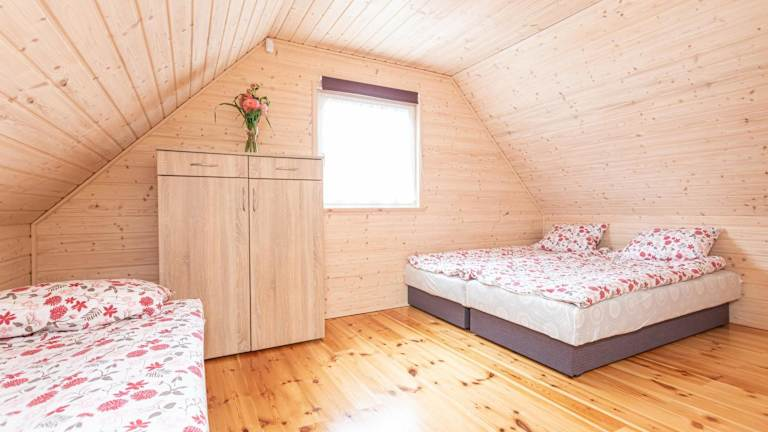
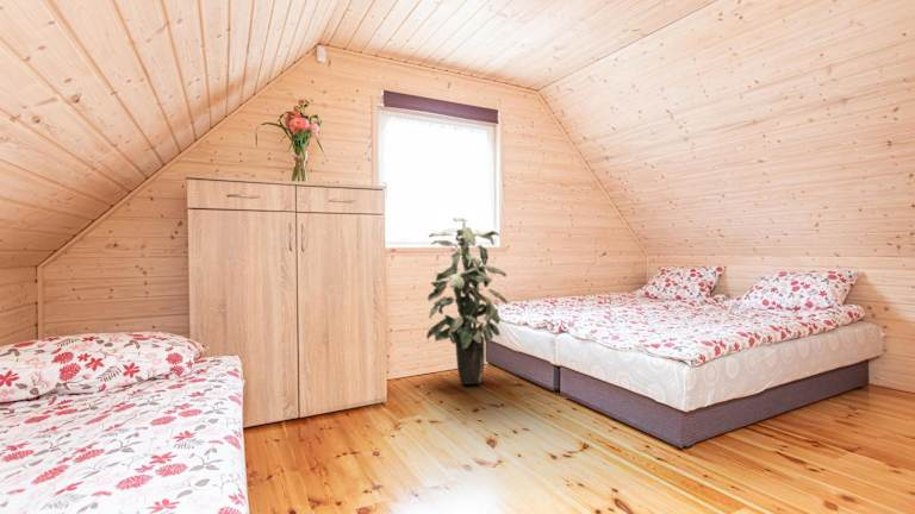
+ indoor plant (463, 300)
